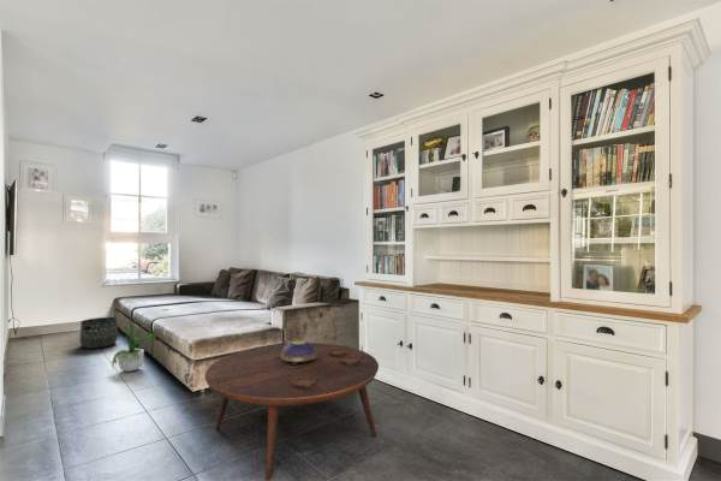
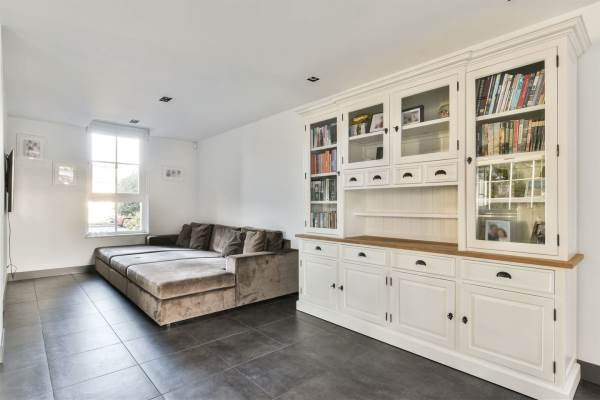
- basket (99, 332)
- decorative bowl (299, 351)
- coffee table (294, 396)
- potted plant (133, 340)
